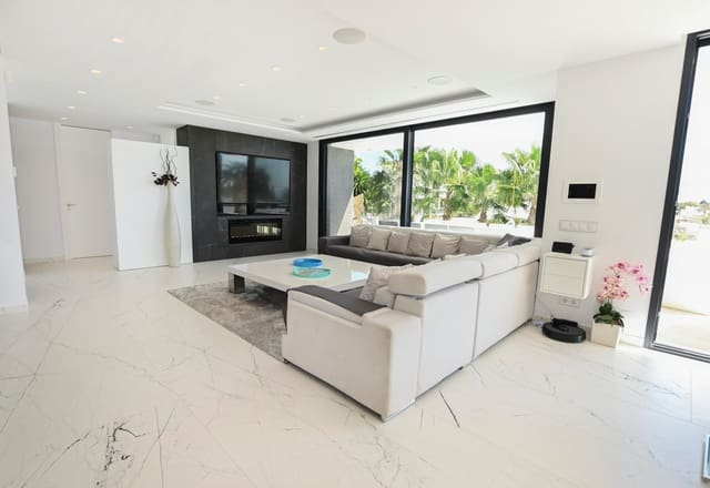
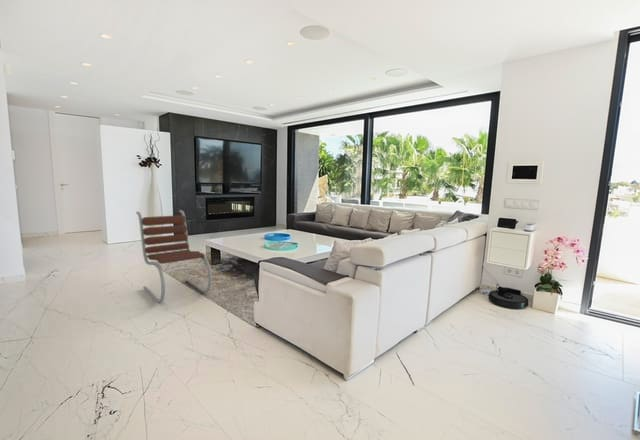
+ lounge chair (173, 253)
